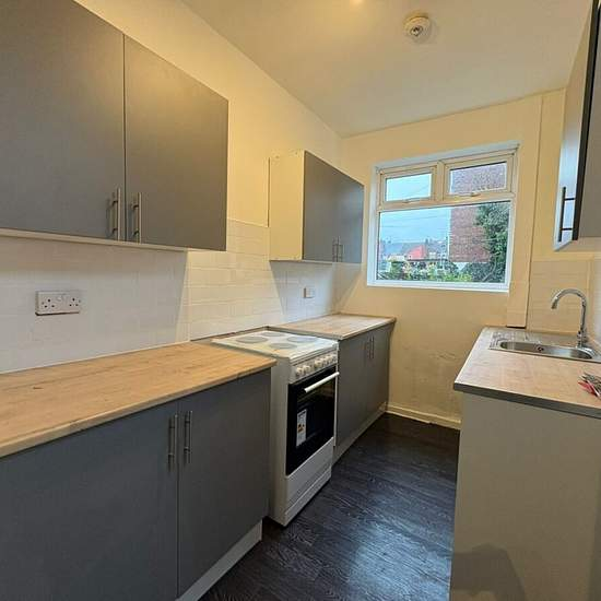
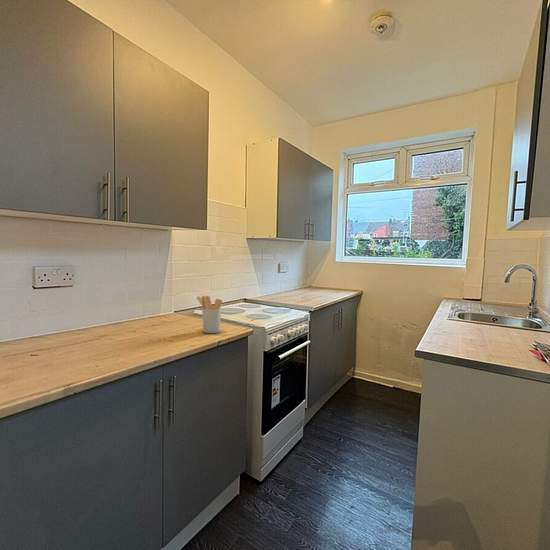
+ utensil holder (208, 313)
